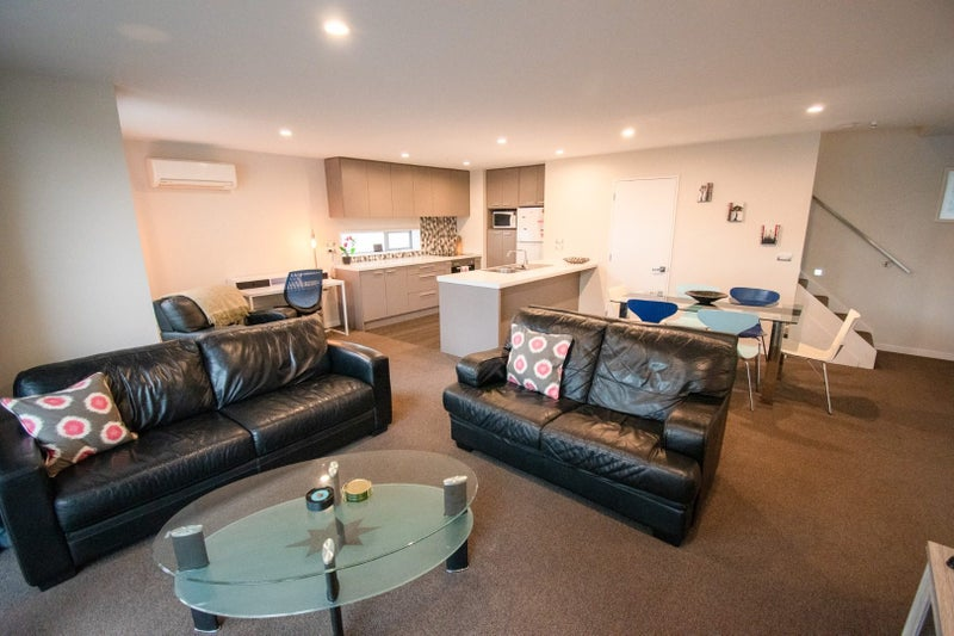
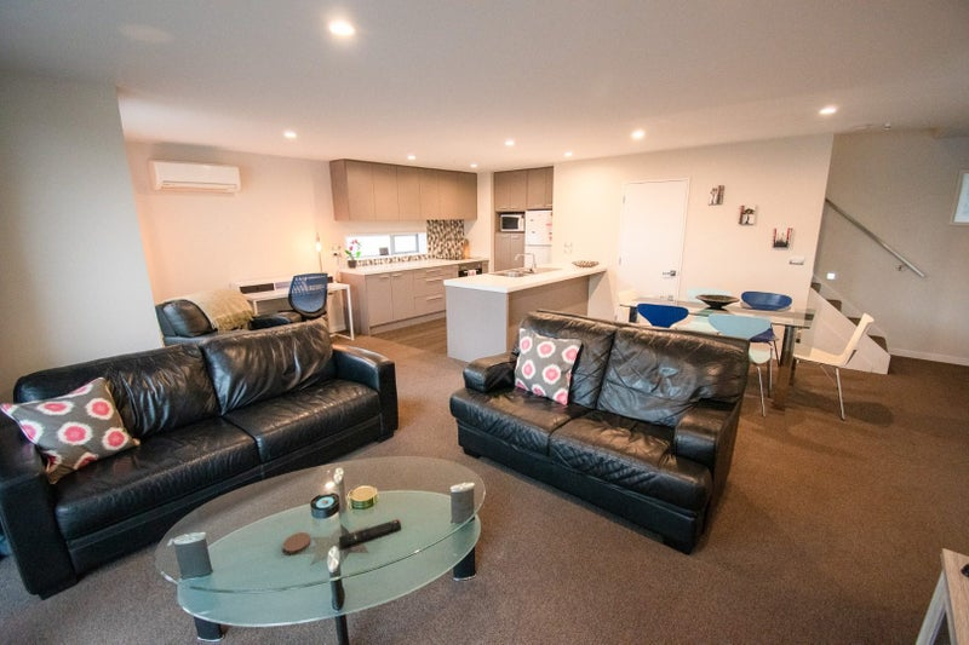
+ remote control (371, 532)
+ coaster (297, 542)
